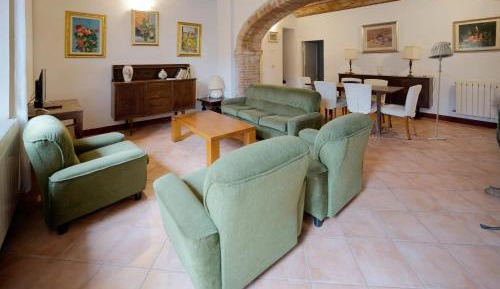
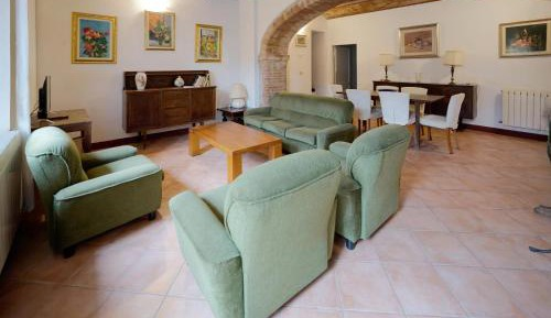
- floor lamp (438, 91)
